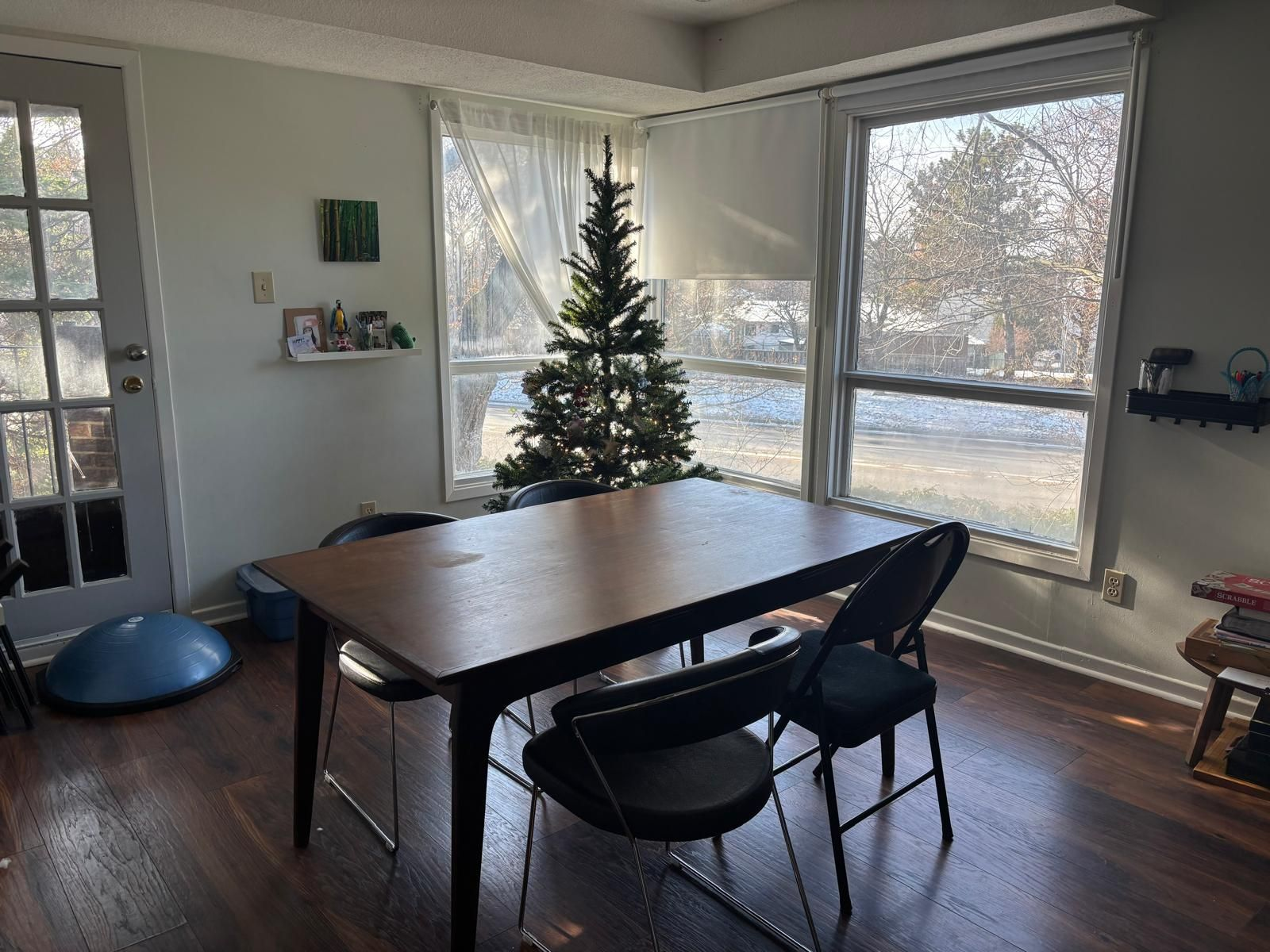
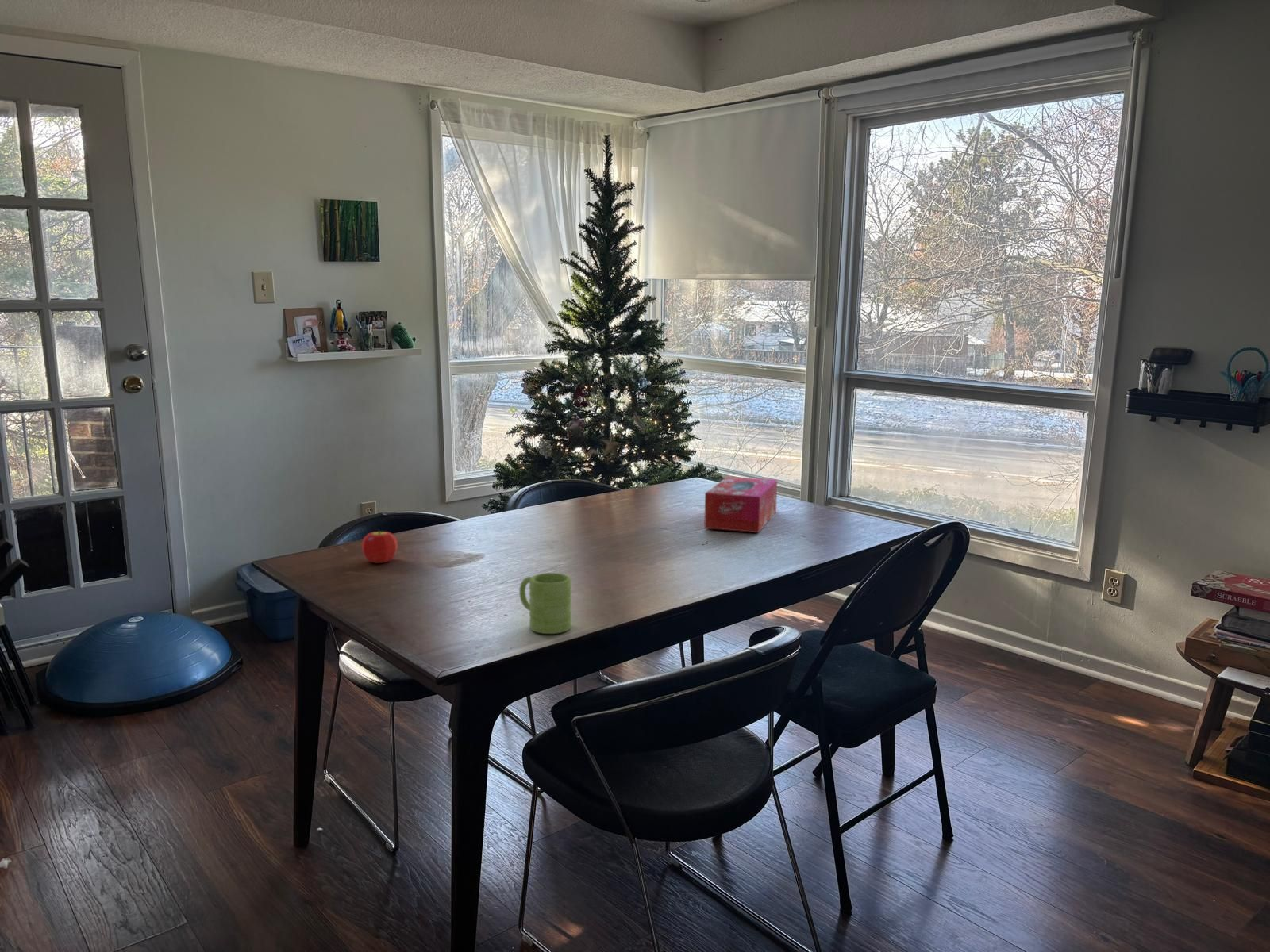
+ fruit (379, 545)
+ tissue box (742, 502)
+ mug (543, 601)
